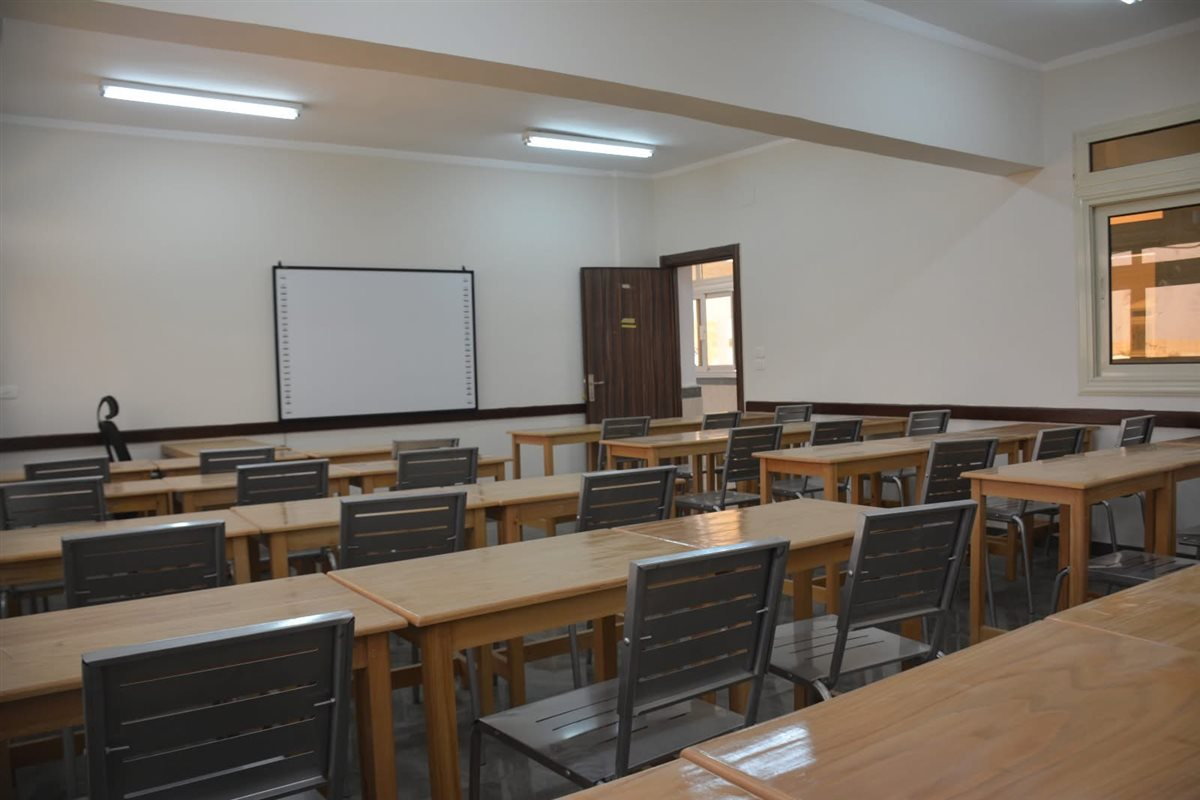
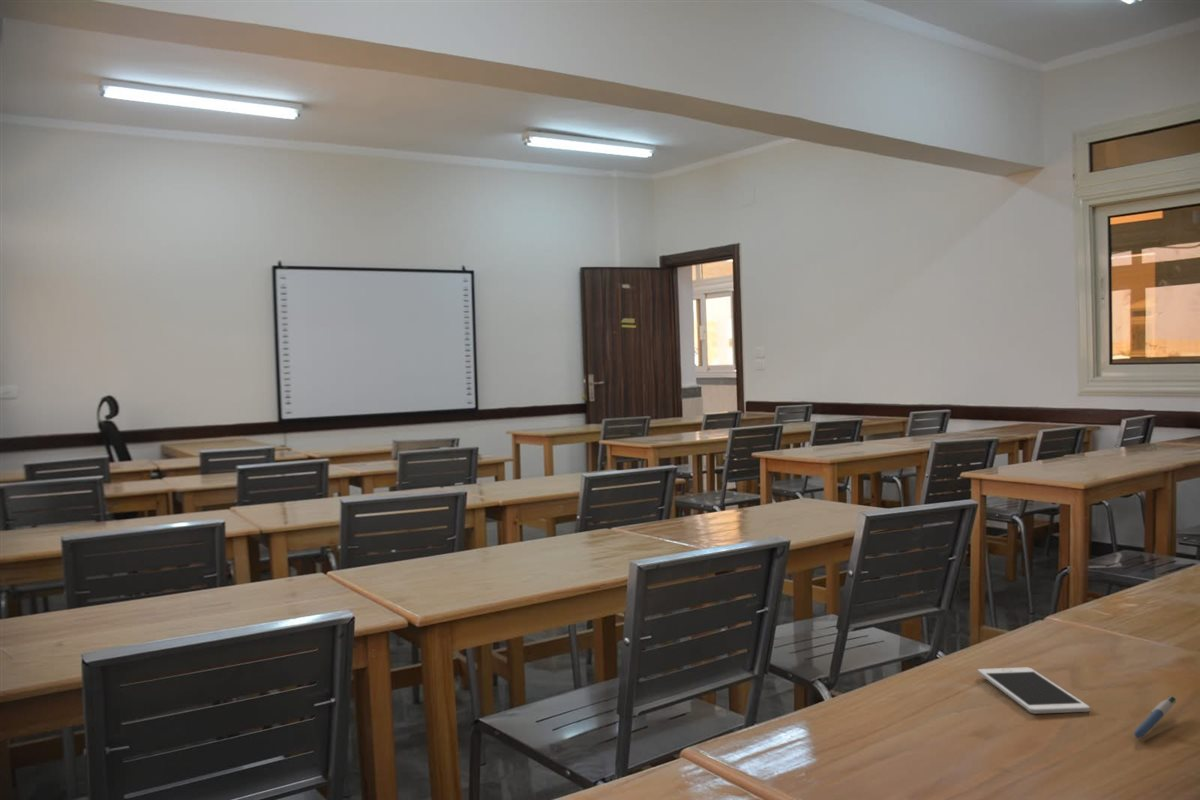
+ pen (1153, 716)
+ cell phone (1030, 689)
